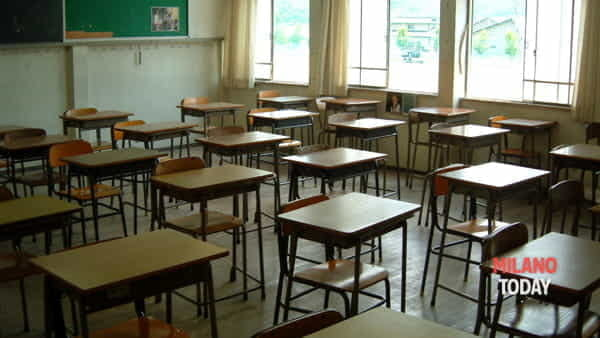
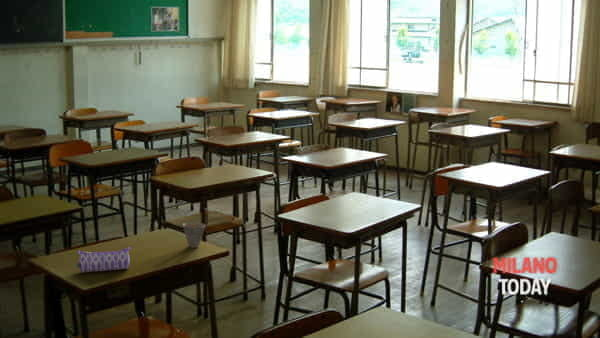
+ cup (194, 235)
+ pencil case (104, 259)
